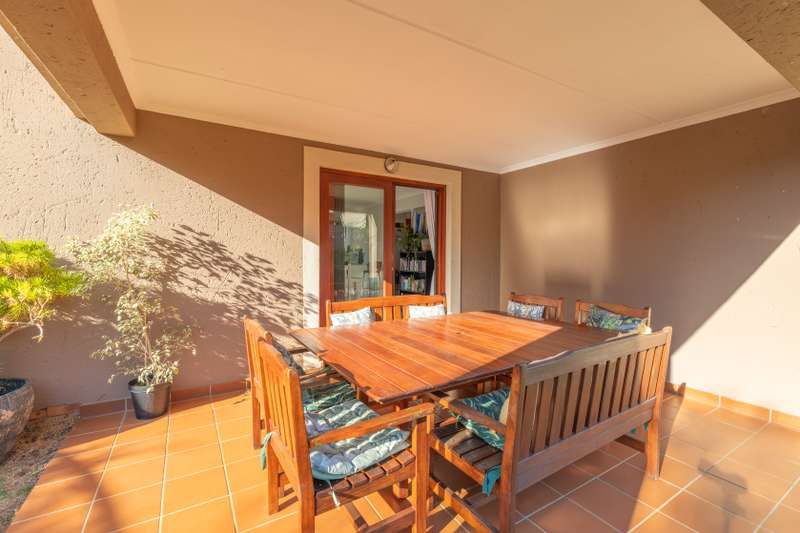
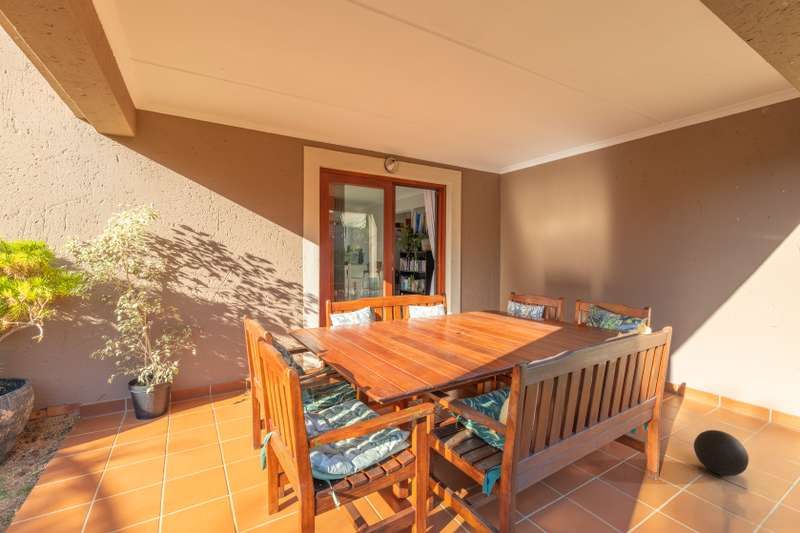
+ ball (720, 452)
